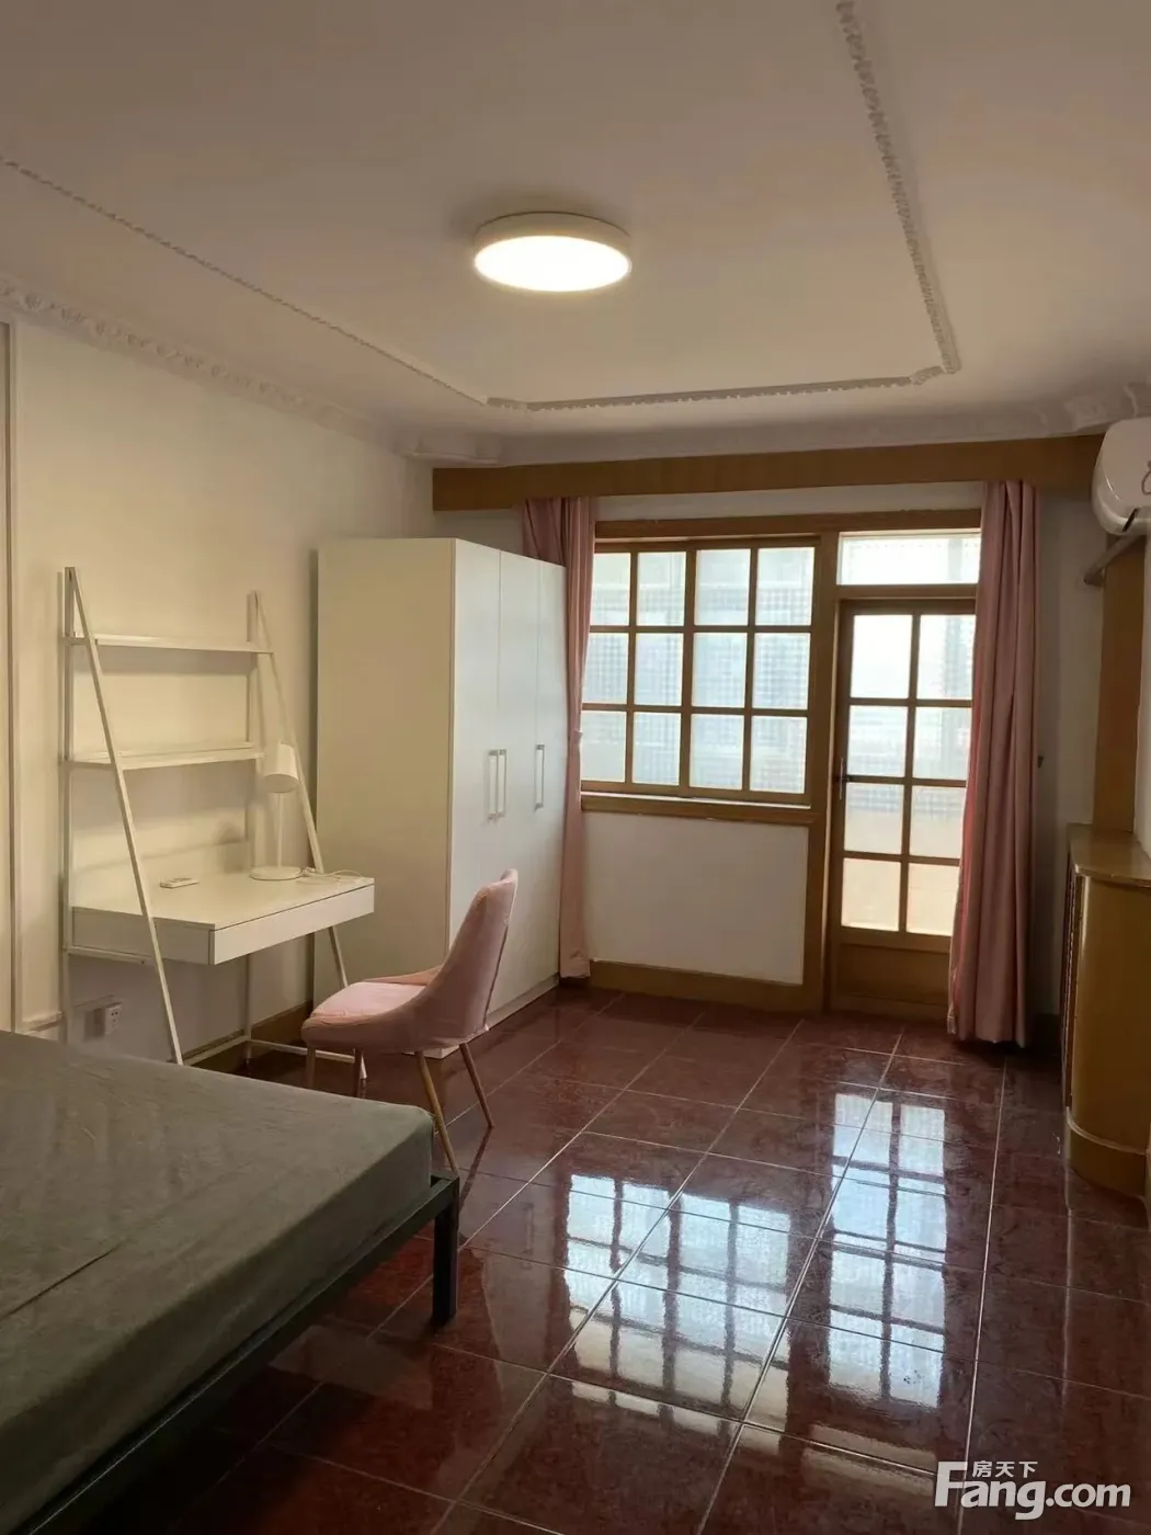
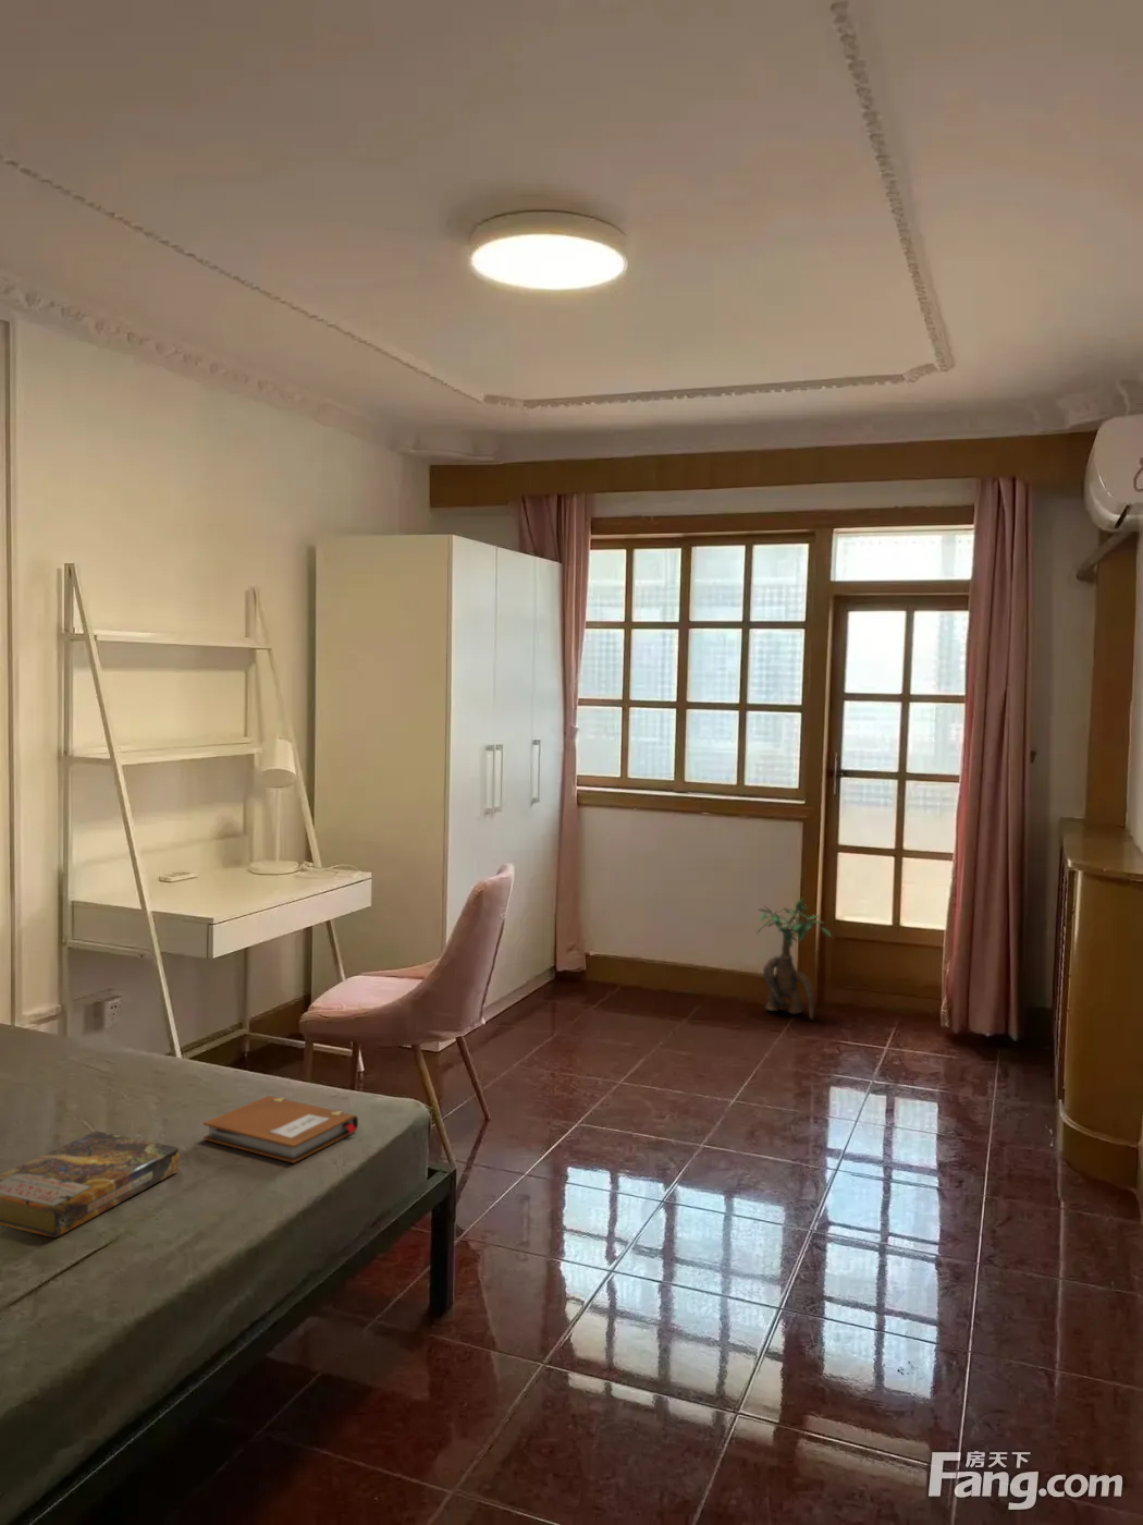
+ book (77, 1179)
+ decorative plant (791, 956)
+ notebook (285, 1126)
